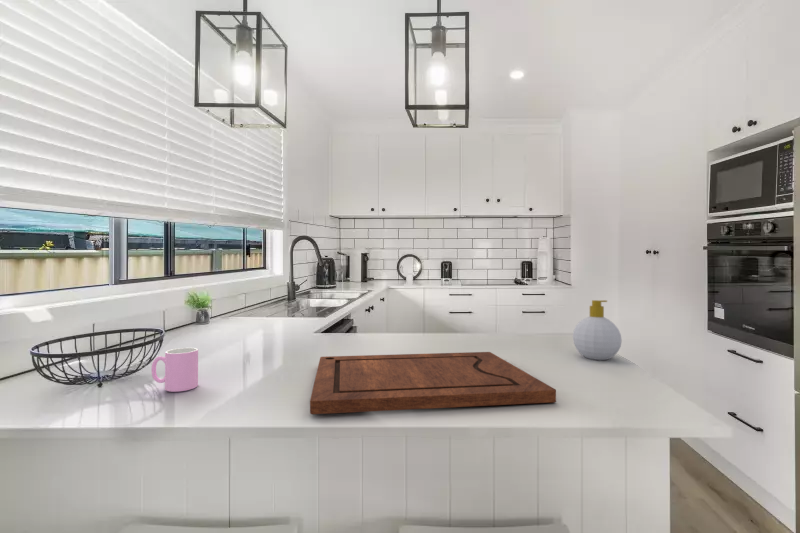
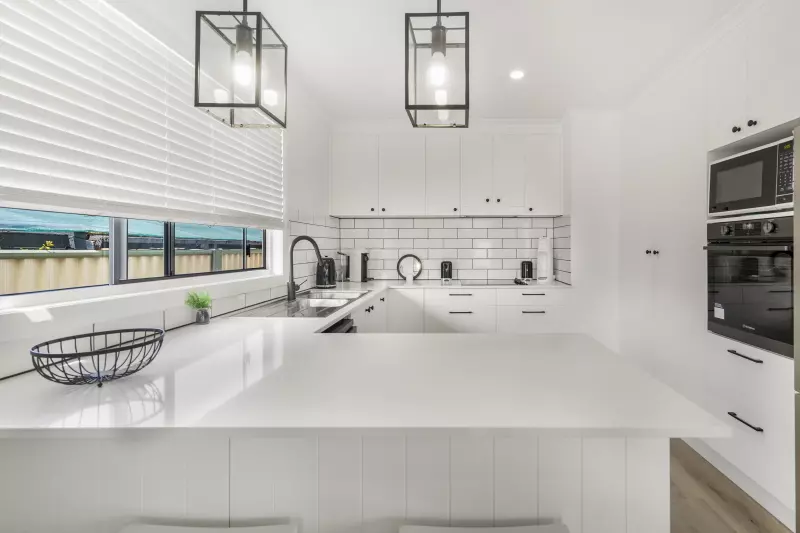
- soap bottle (596, 328)
- cup (174, 369)
- cutting board (420, 375)
